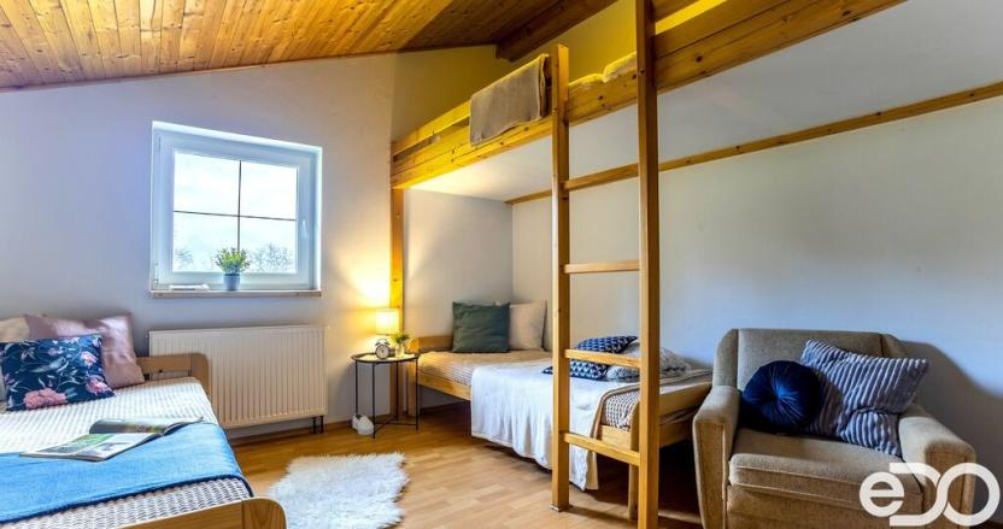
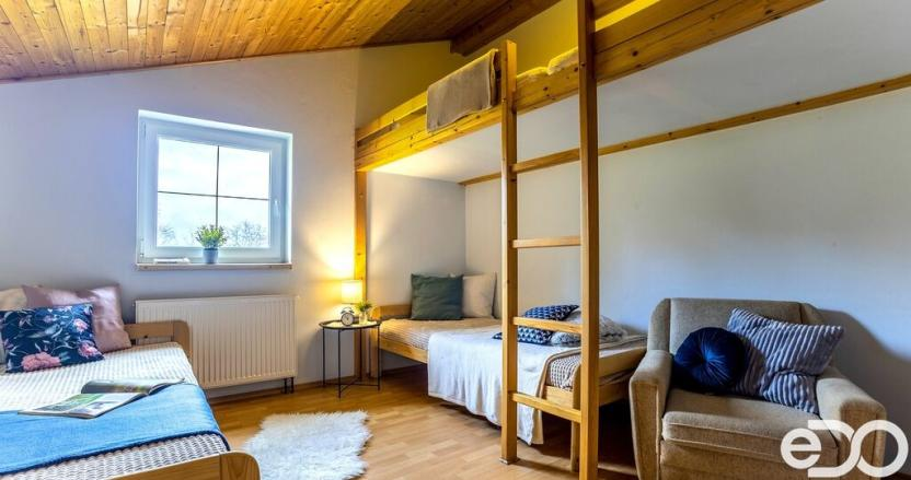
- shoe (362, 423)
